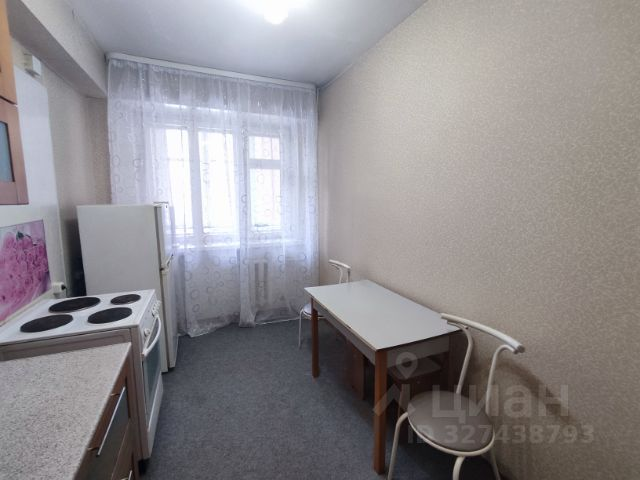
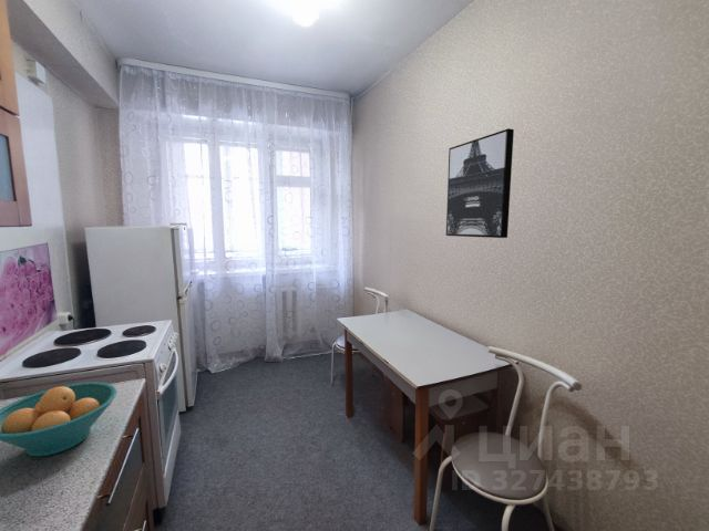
+ wall art (475, 188)
+ fruit bowl (56, 415)
